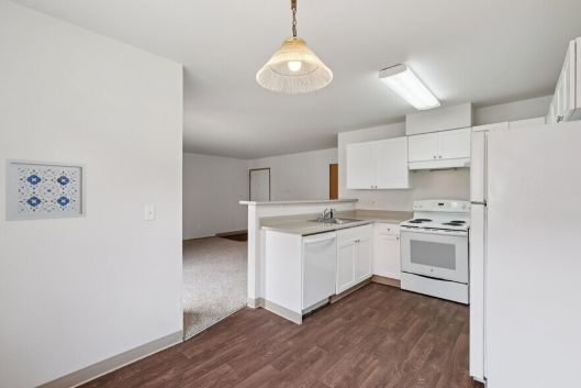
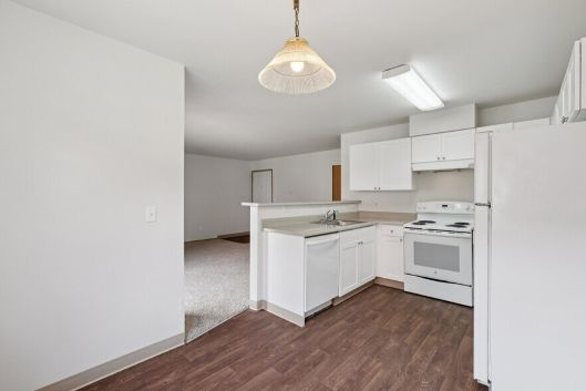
- wall art (48, 190)
